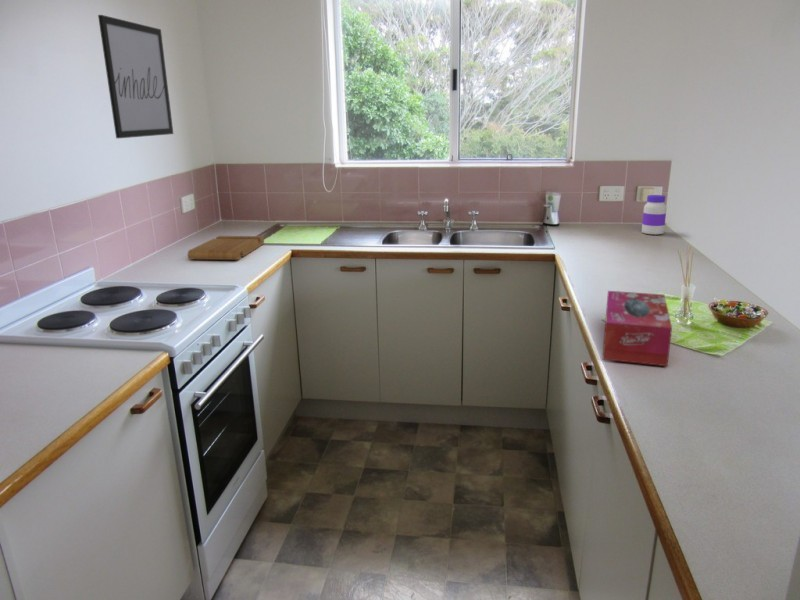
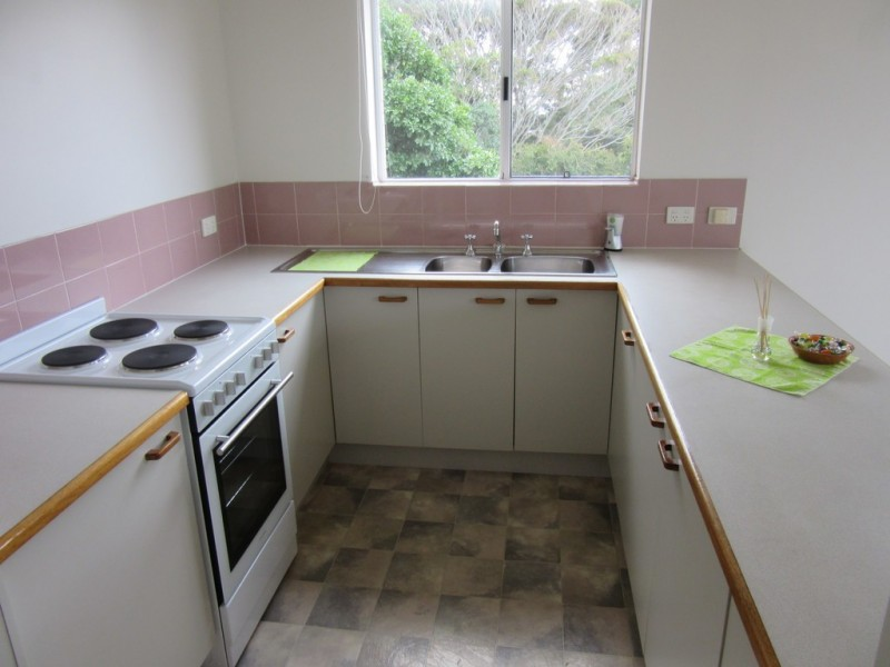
- wall art (139, 80)
- cutting board (227, 247)
- tissue box (635, 325)
- jar (654, 214)
